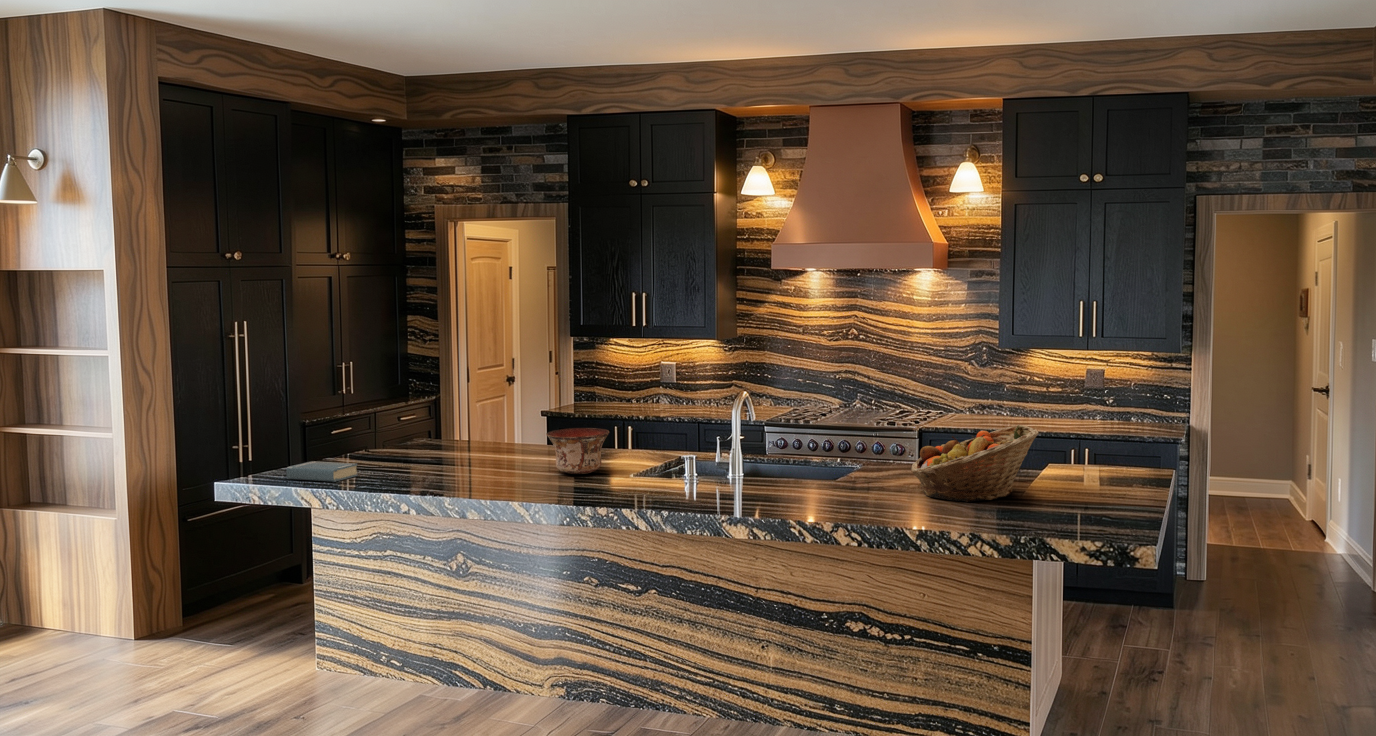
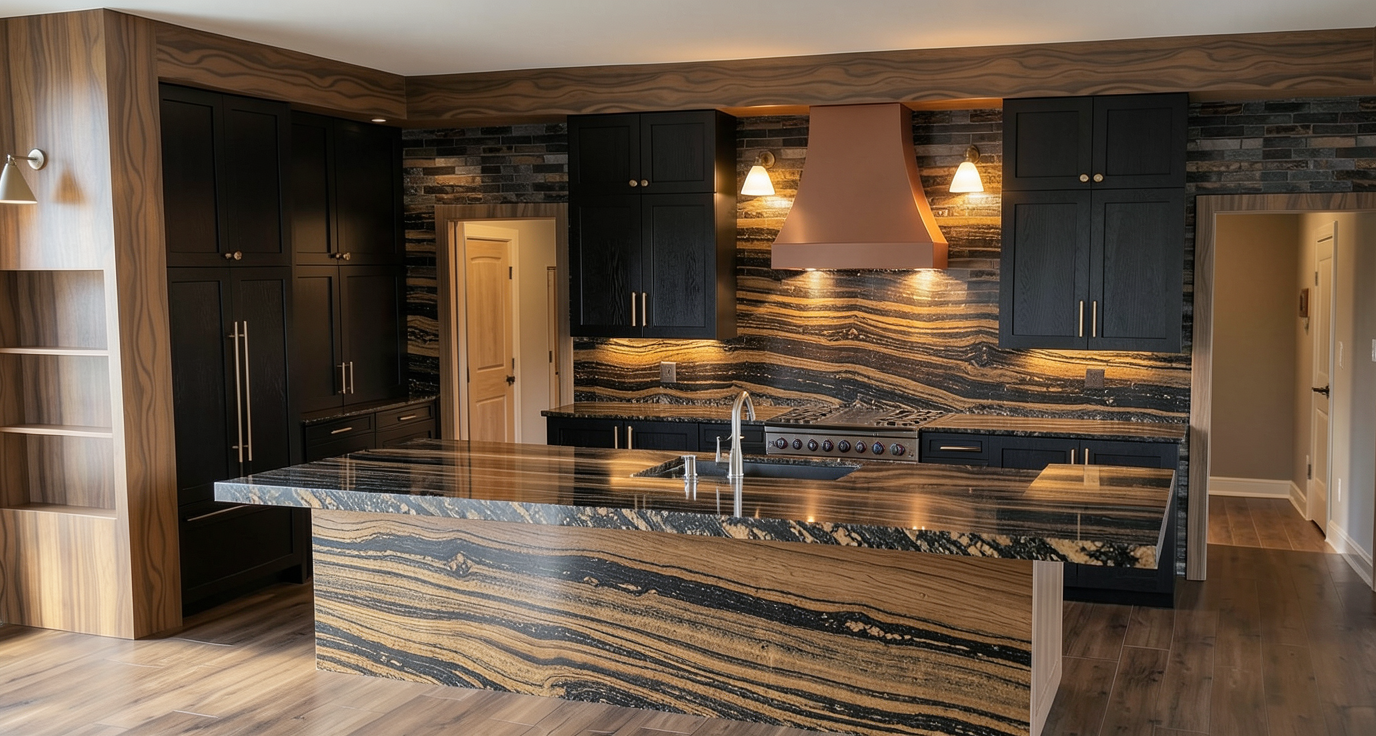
- fruit basket (973, 460)
- hardback book (322, 471)
- bowl (578, 452)
